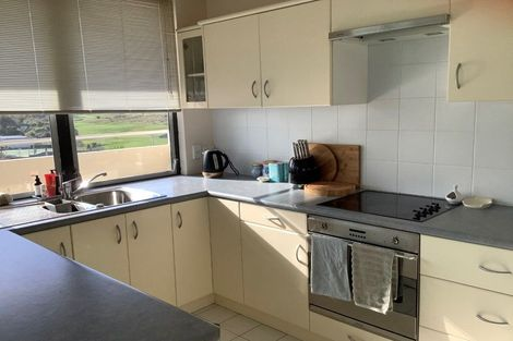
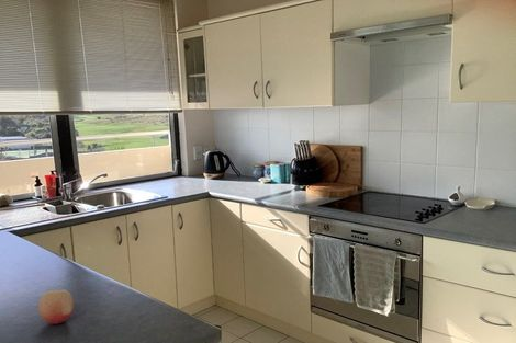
+ fruit (55, 306)
